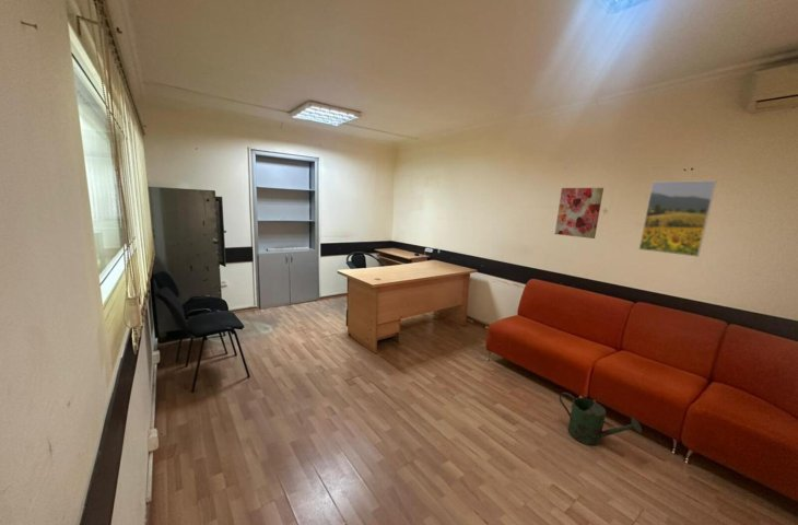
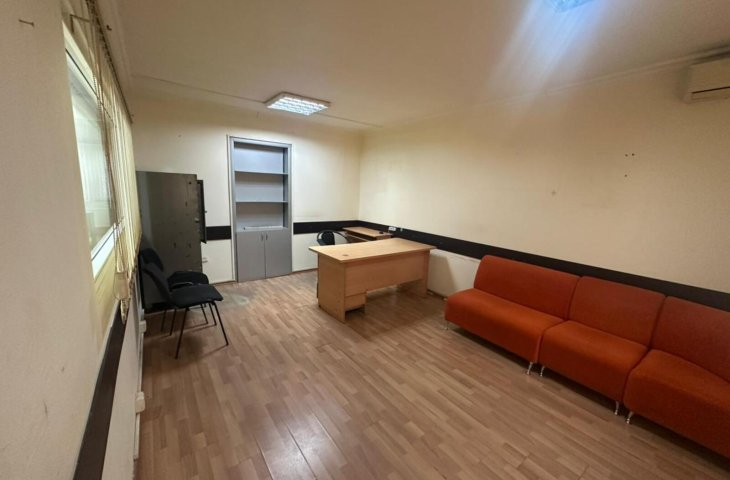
- wall art (577, 212)
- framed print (674, 218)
- watering can (595, 421)
